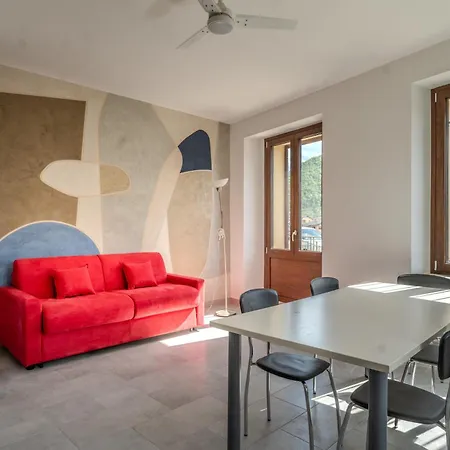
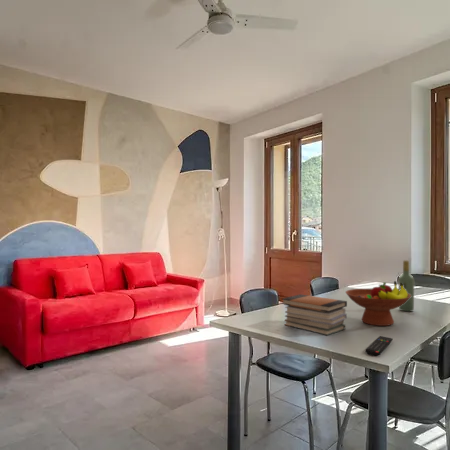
+ book stack (314, 313)
+ wine bottle (406, 285)
+ fruit bowl (377, 302)
+ remote control (379, 345)
